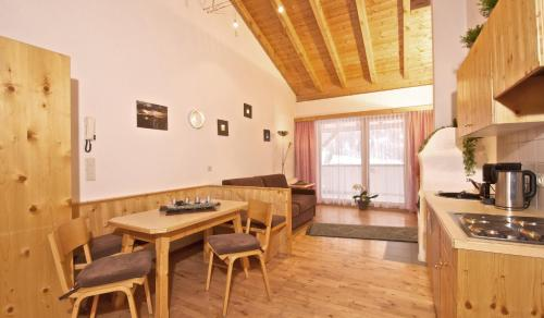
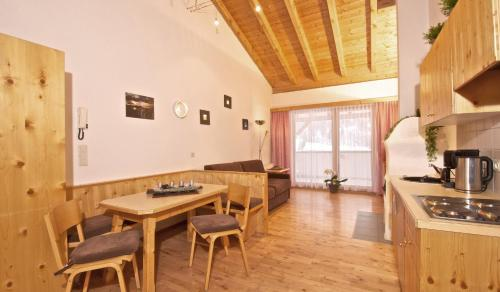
- rug (375, 231)
